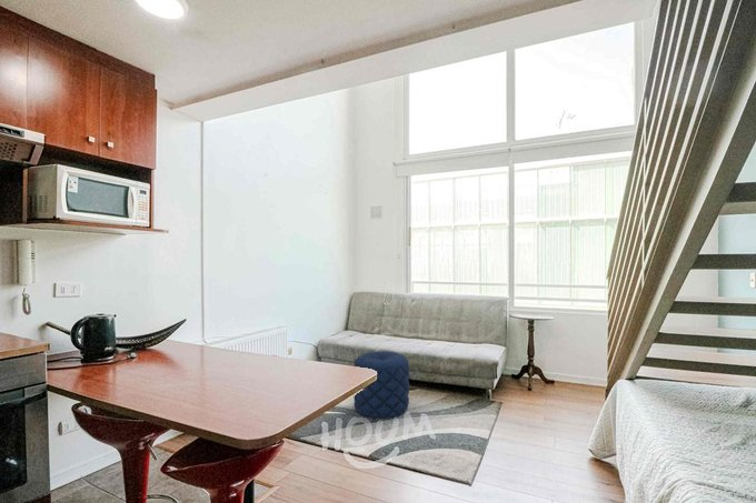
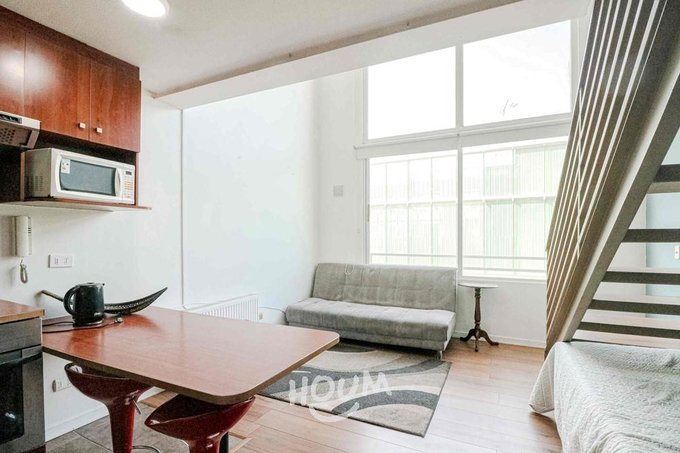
- pouf (381, 381)
